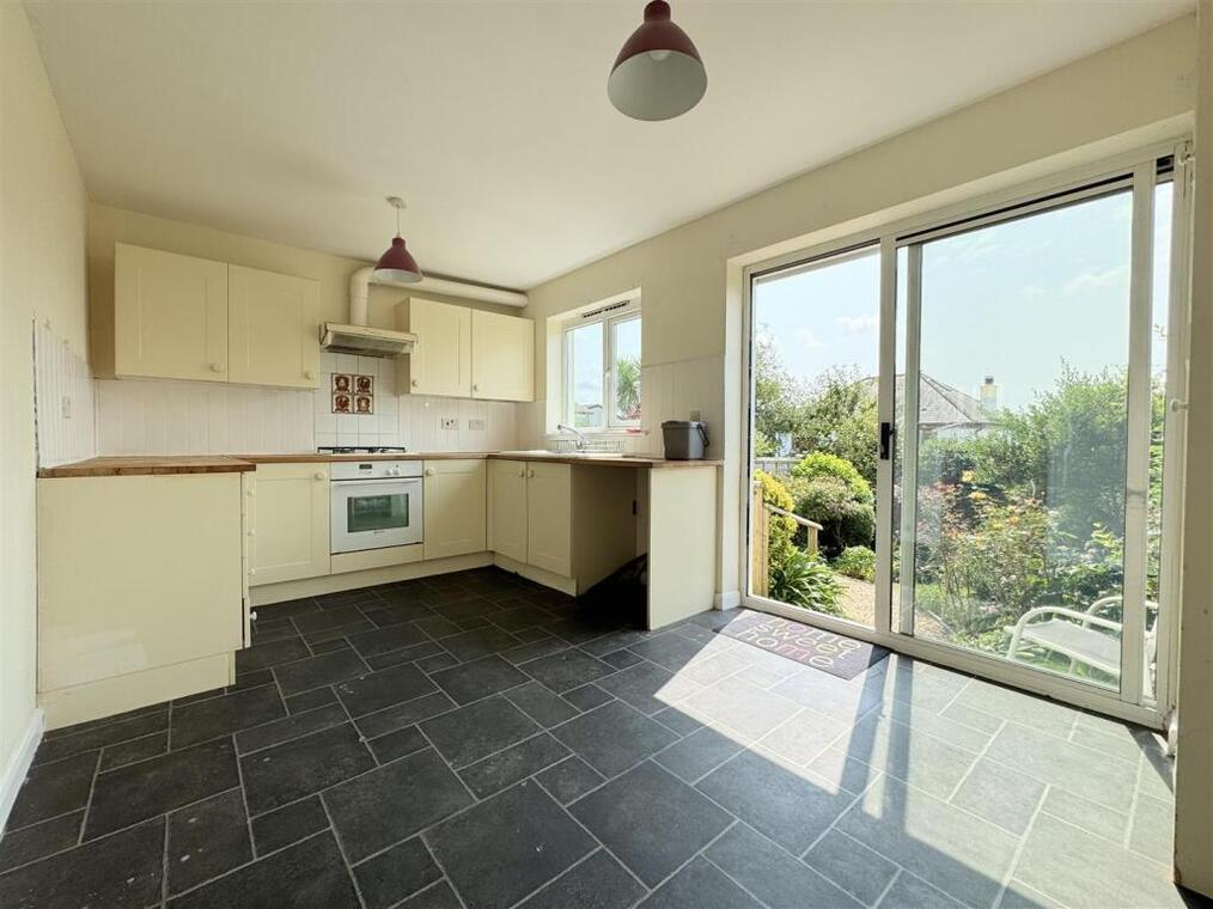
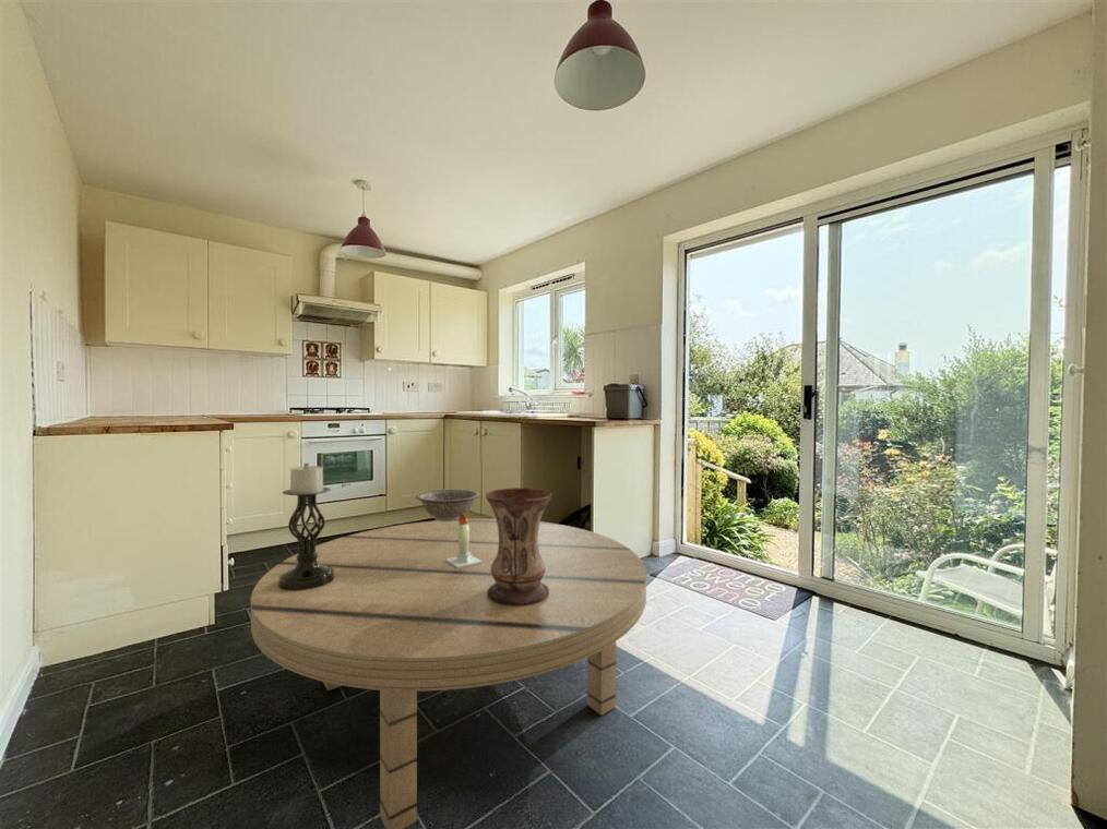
+ candle holder (307, 519)
+ dining table (463, 603)
+ vase (517, 540)
+ decorative bowl (448, 520)
